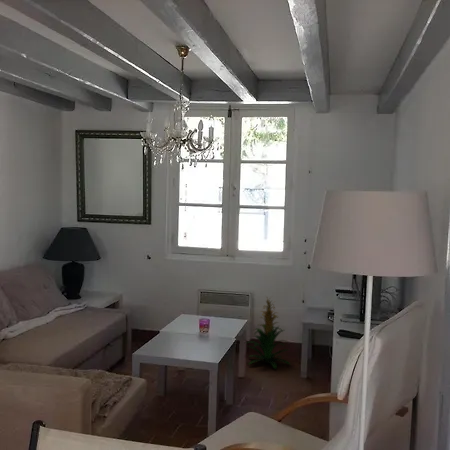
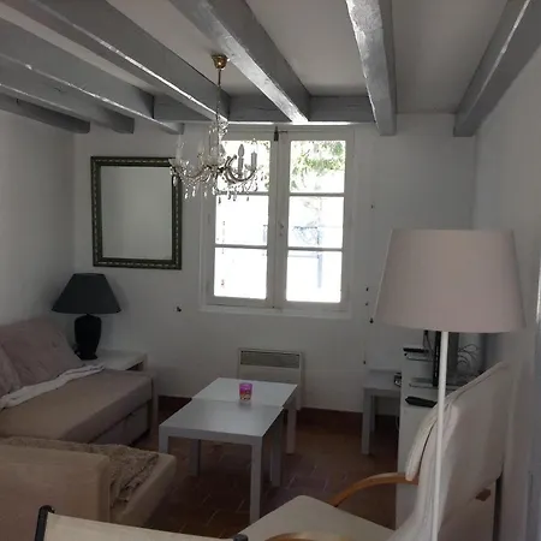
- indoor plant (268, 329)
